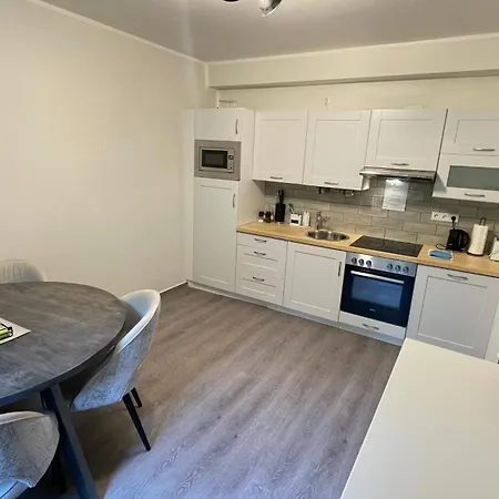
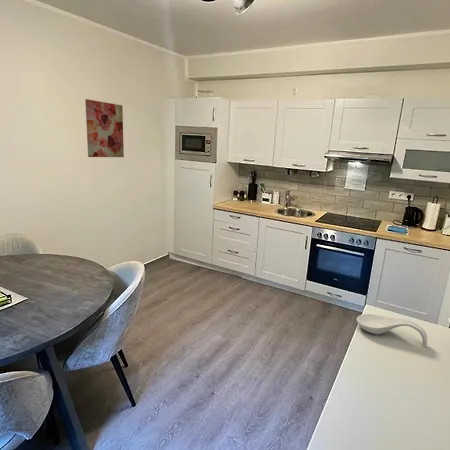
+ spoon rest (391, 326)
+ wall art (105, 130)
